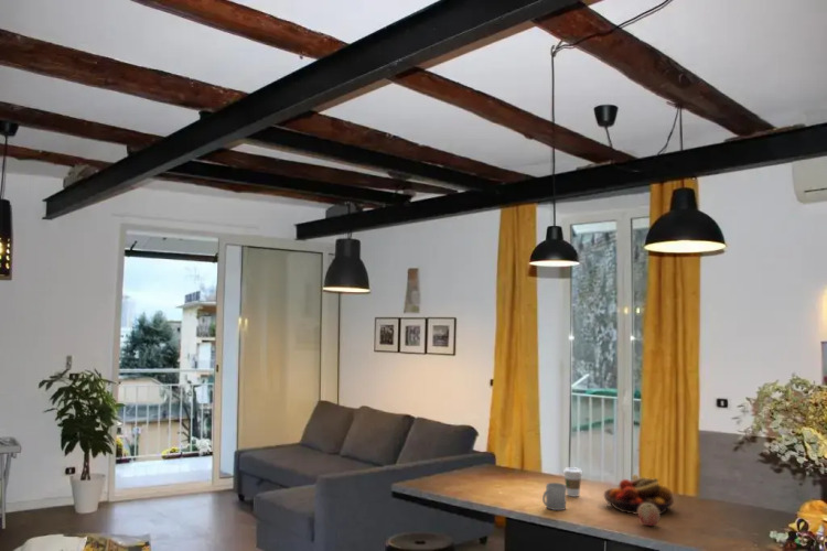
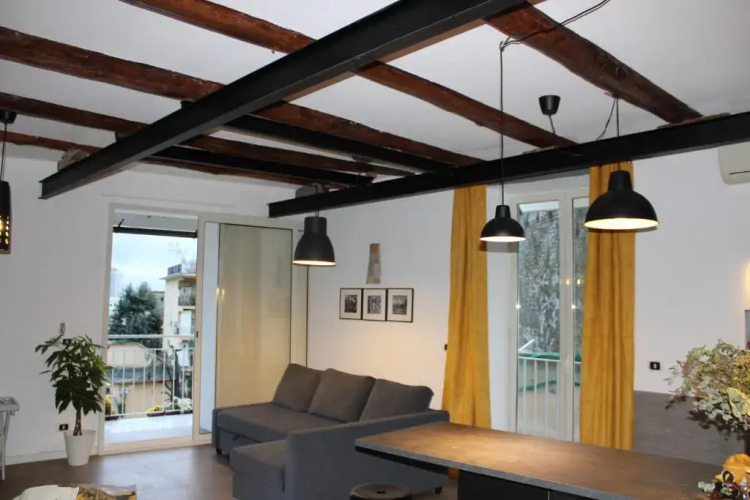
- mug (552, 496)
- fruit (648, 514)
- coffee cup (572, 482)
- fruit bowl (637, 491)
